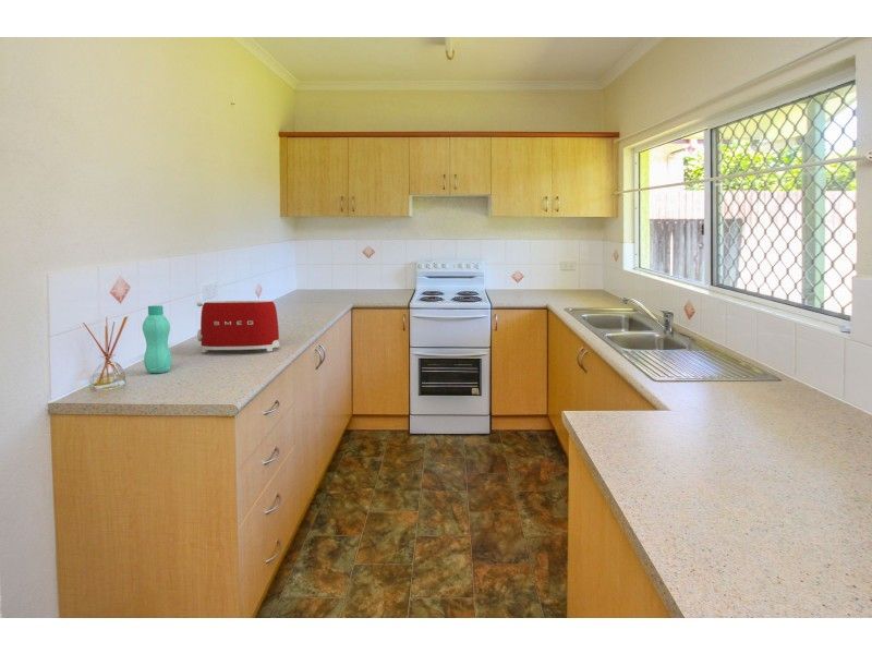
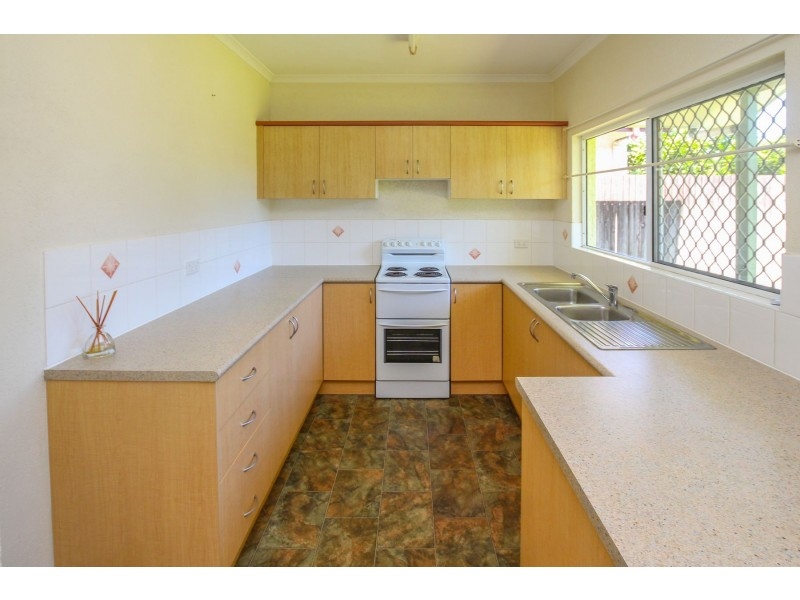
- bottle (157, 338)
- toaster (238, 325)
